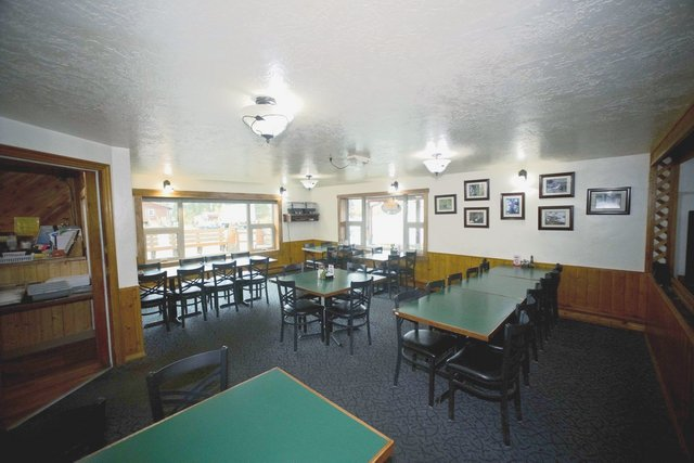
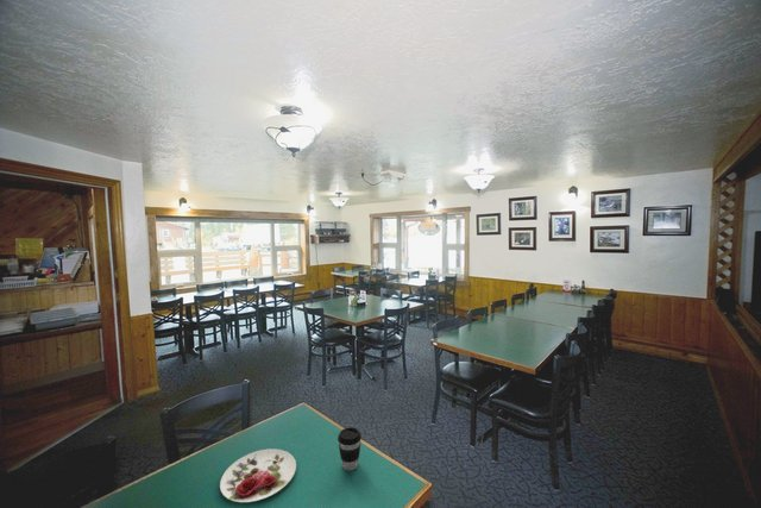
+ coffee cup (350, 449)
+ plate (259, 471)
